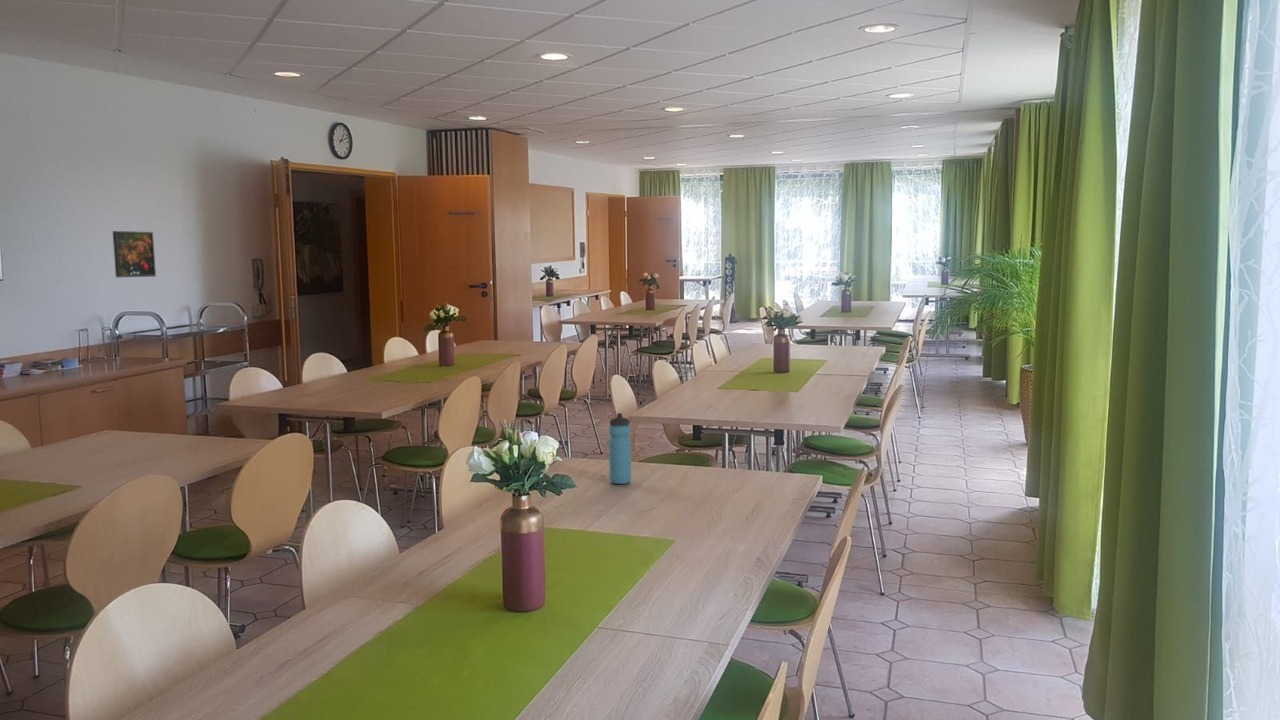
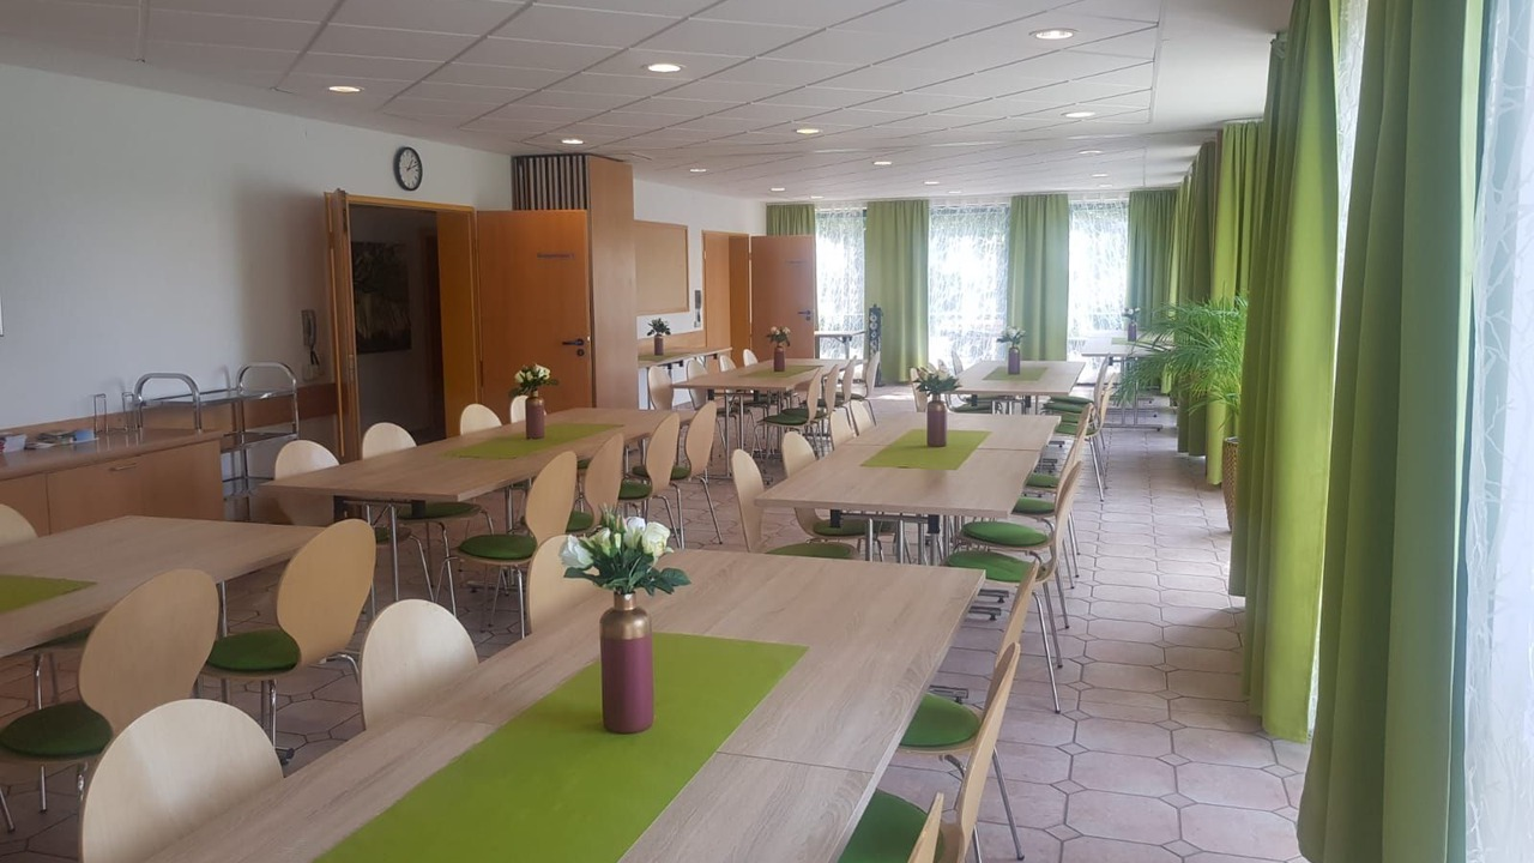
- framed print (134, 254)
- water bottle (620, 447)
